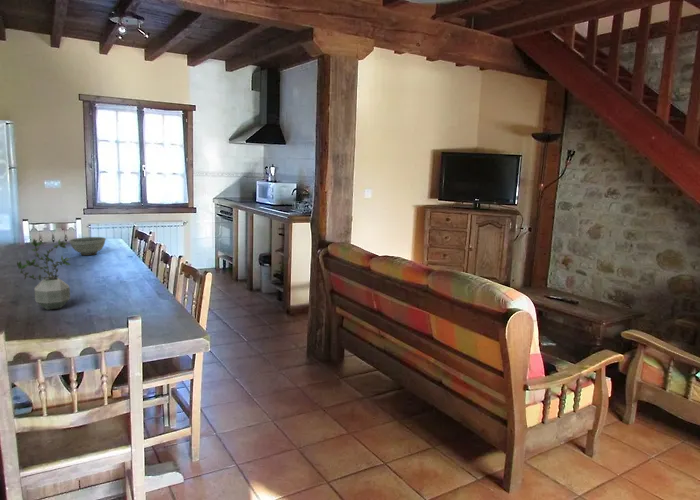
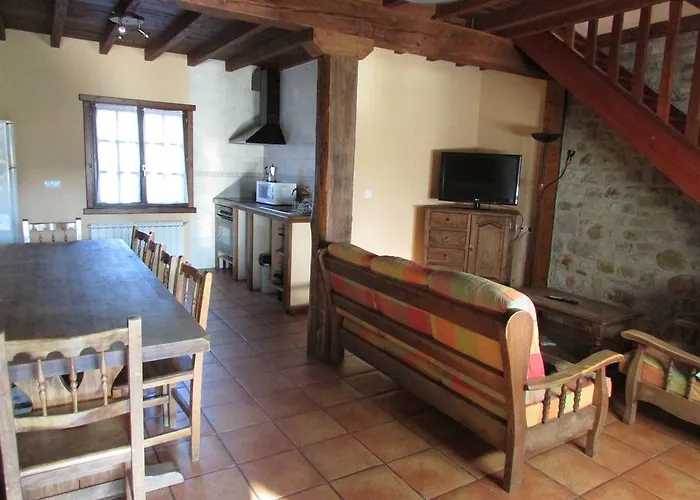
- bowl (88, 246)
- potted plant (46, 272)
